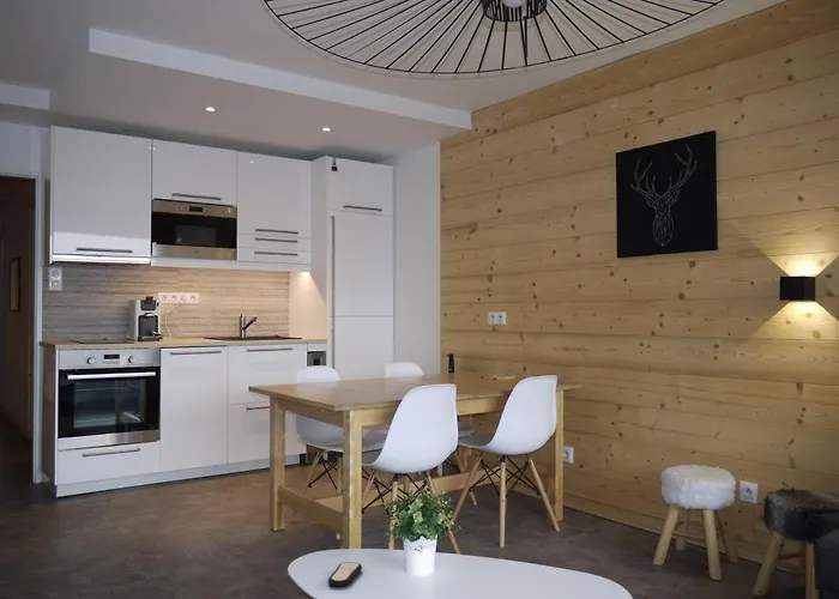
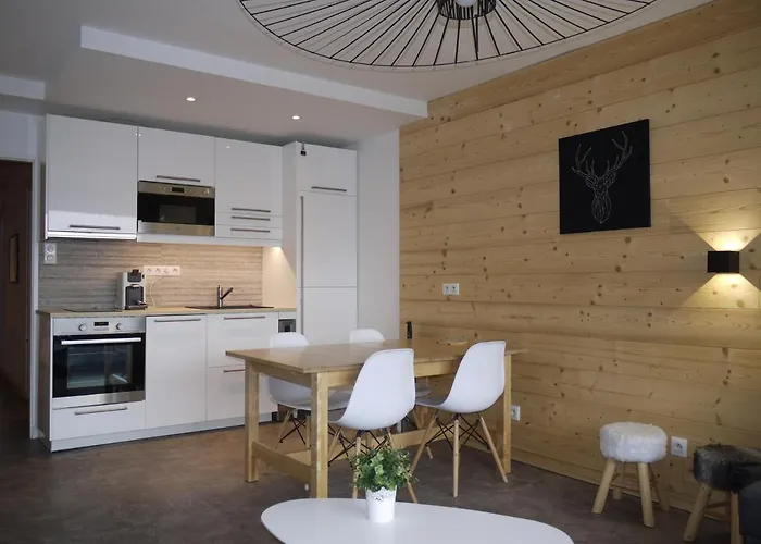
- remote control (344, 574)
